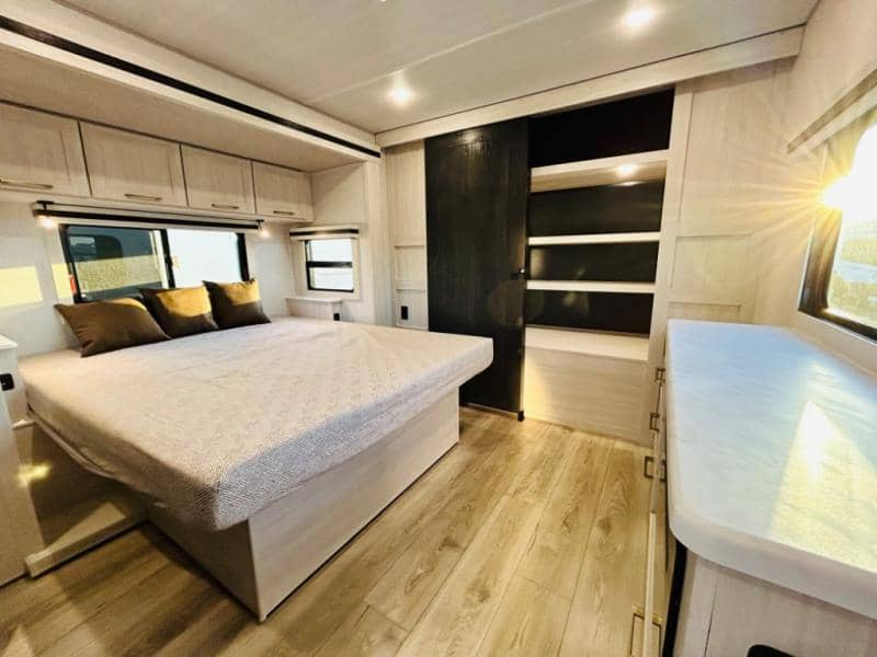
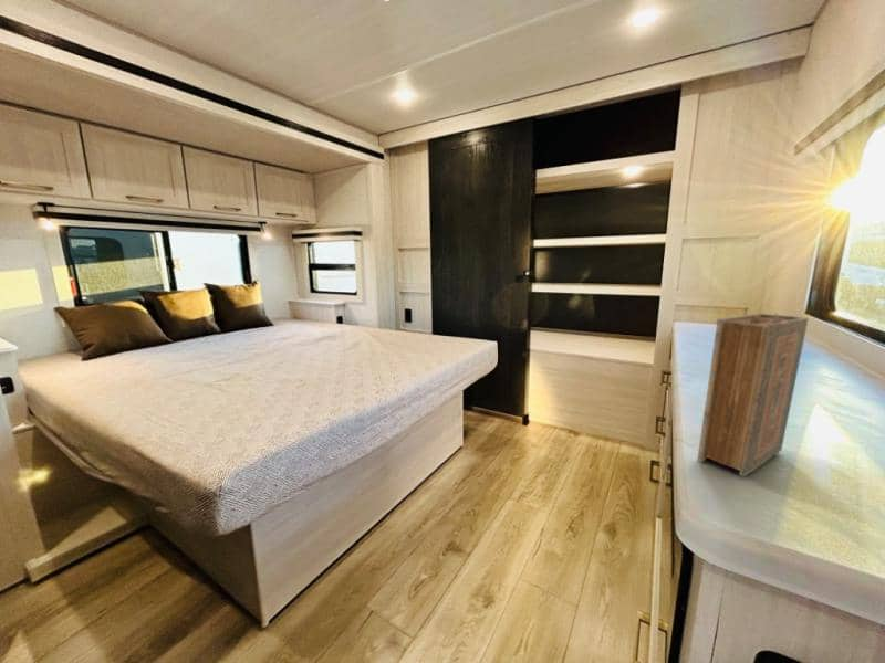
+ book (752, 386)
